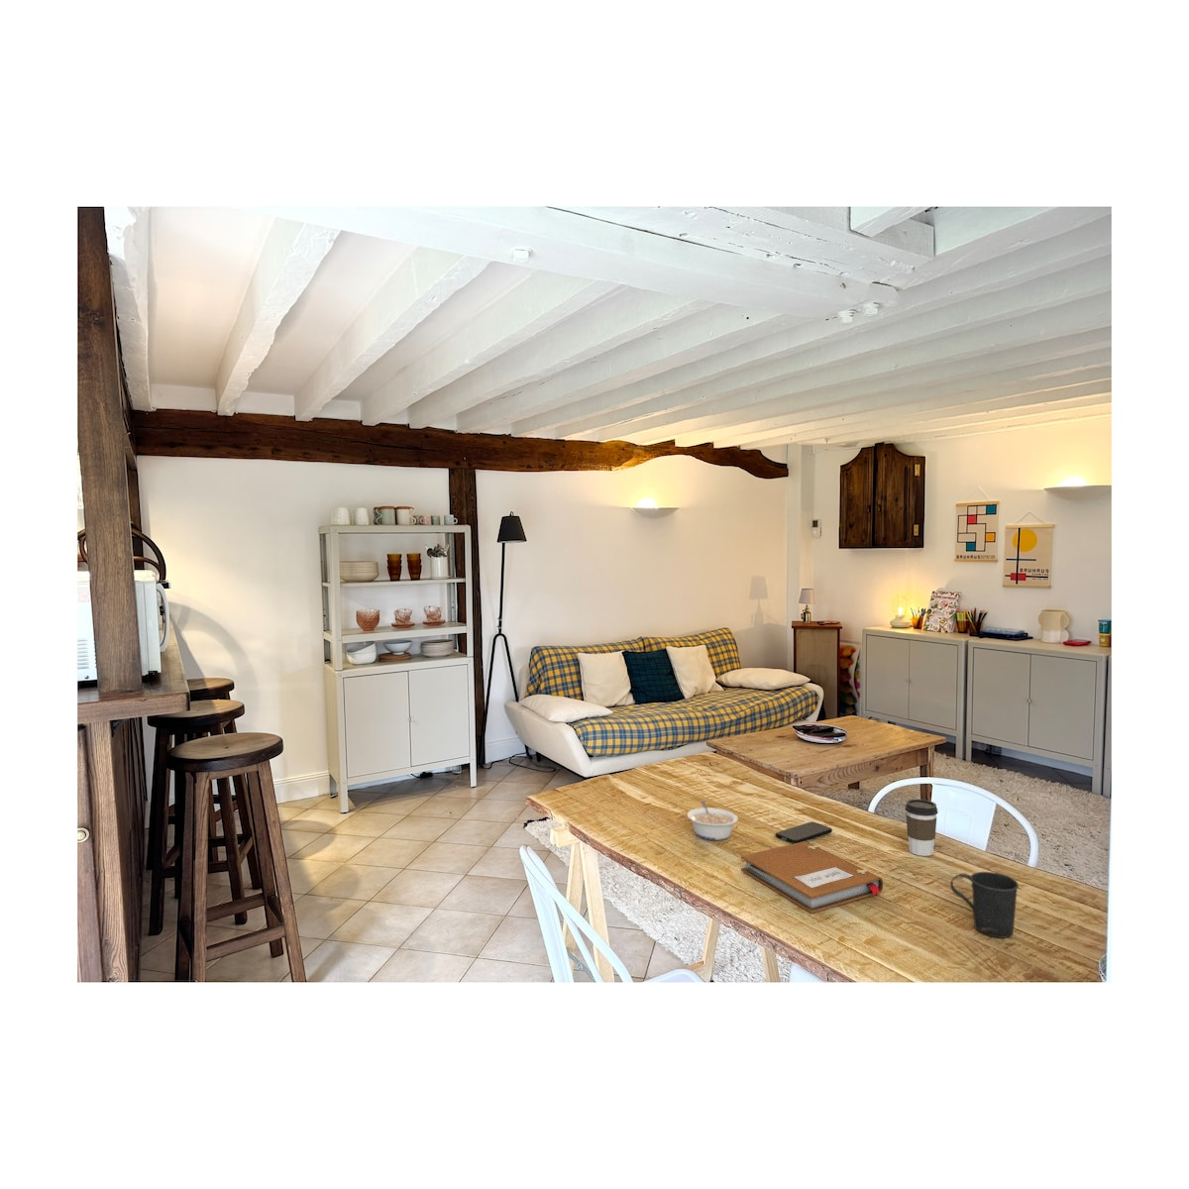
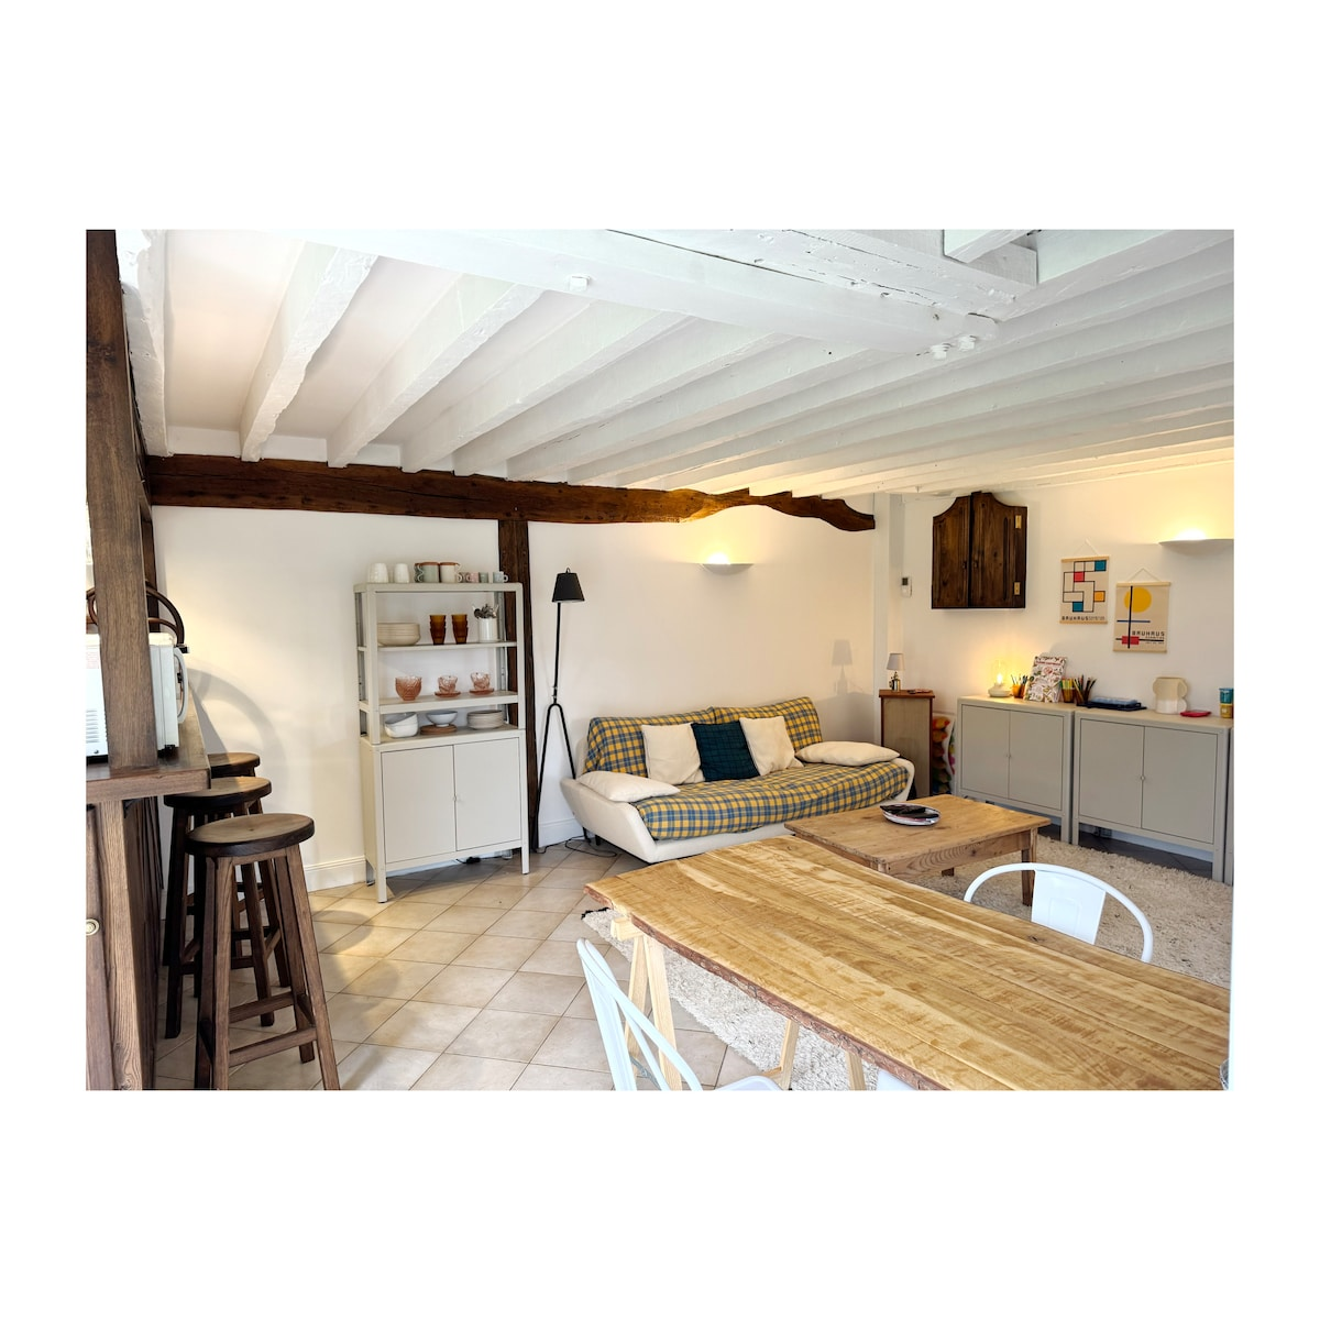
- legume (710, 822)
- notebook (811, 874)
- smartphone (804, 832)
- coffee cup (920, 828)
- mug (983, 902)
